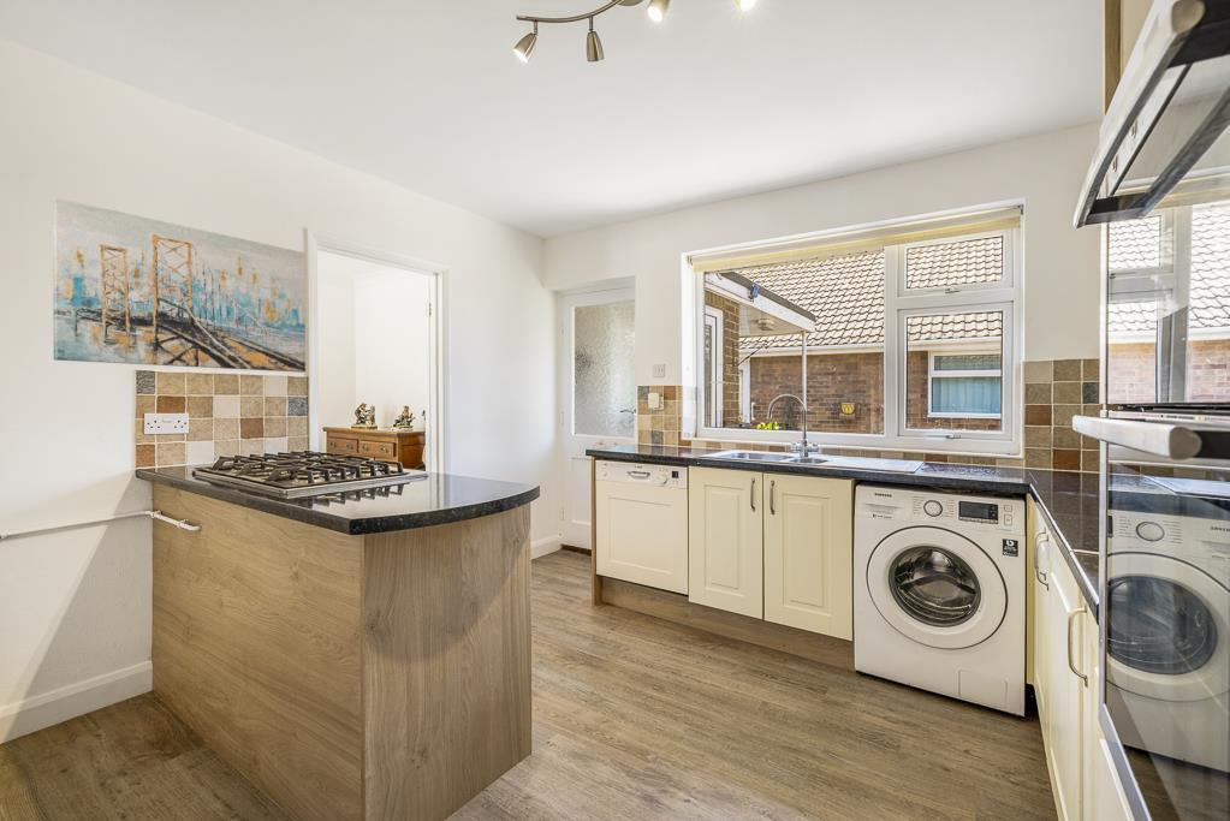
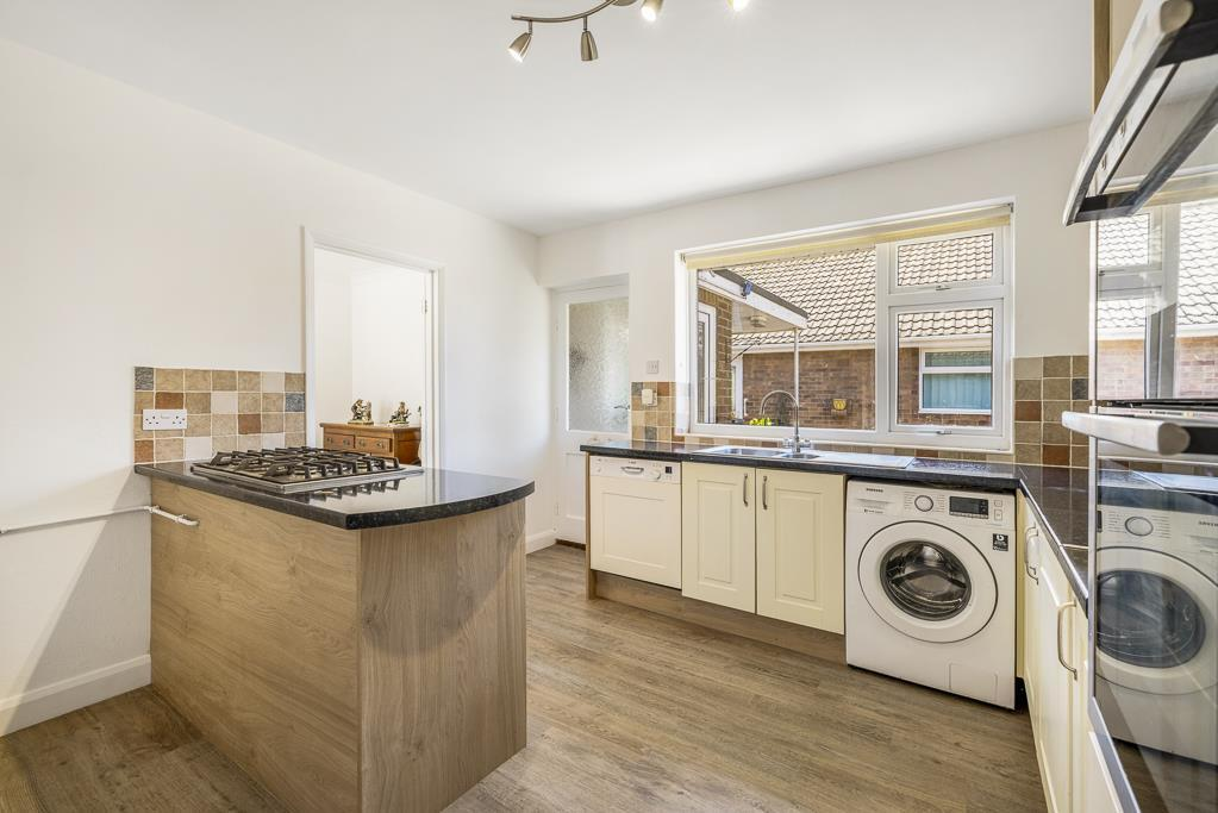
- wall art (197, 298)
